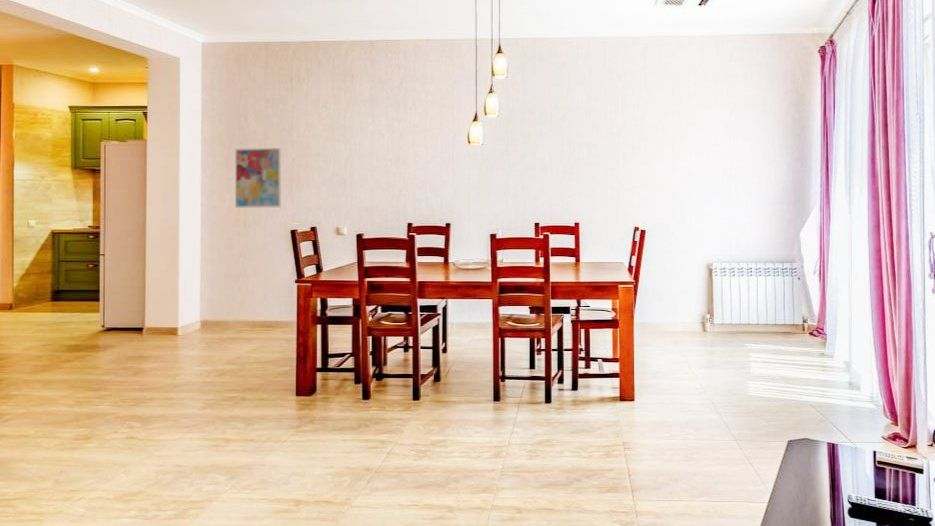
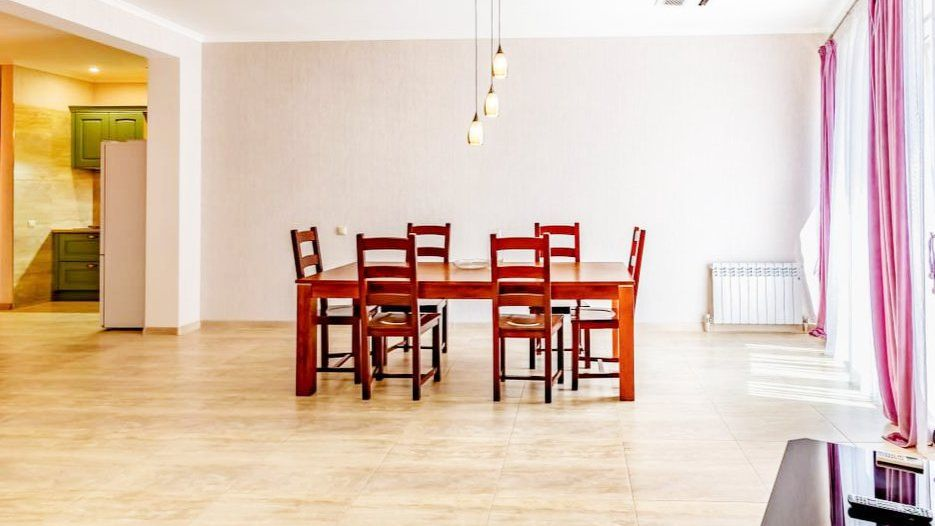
- wall art (257, 178)
